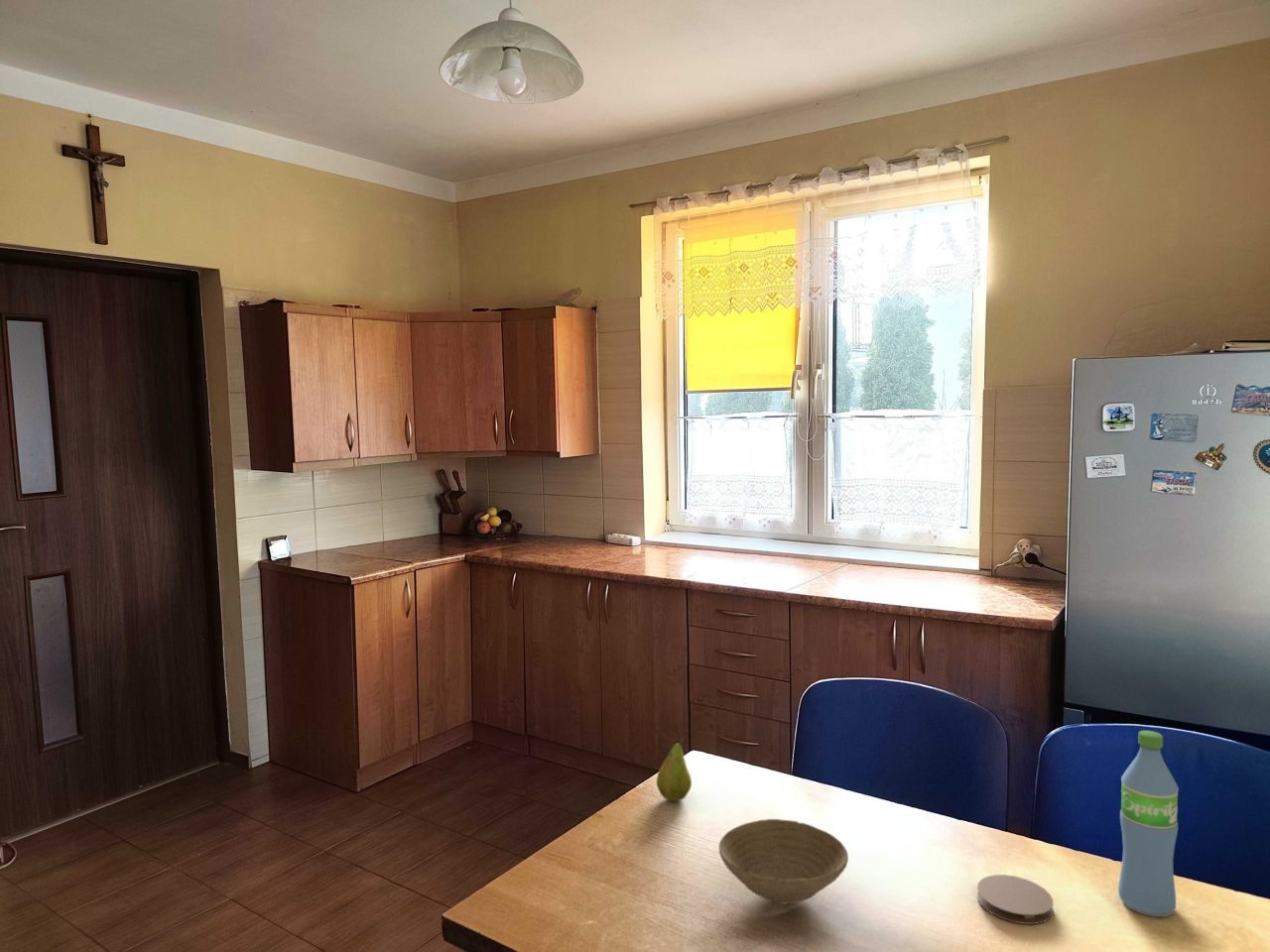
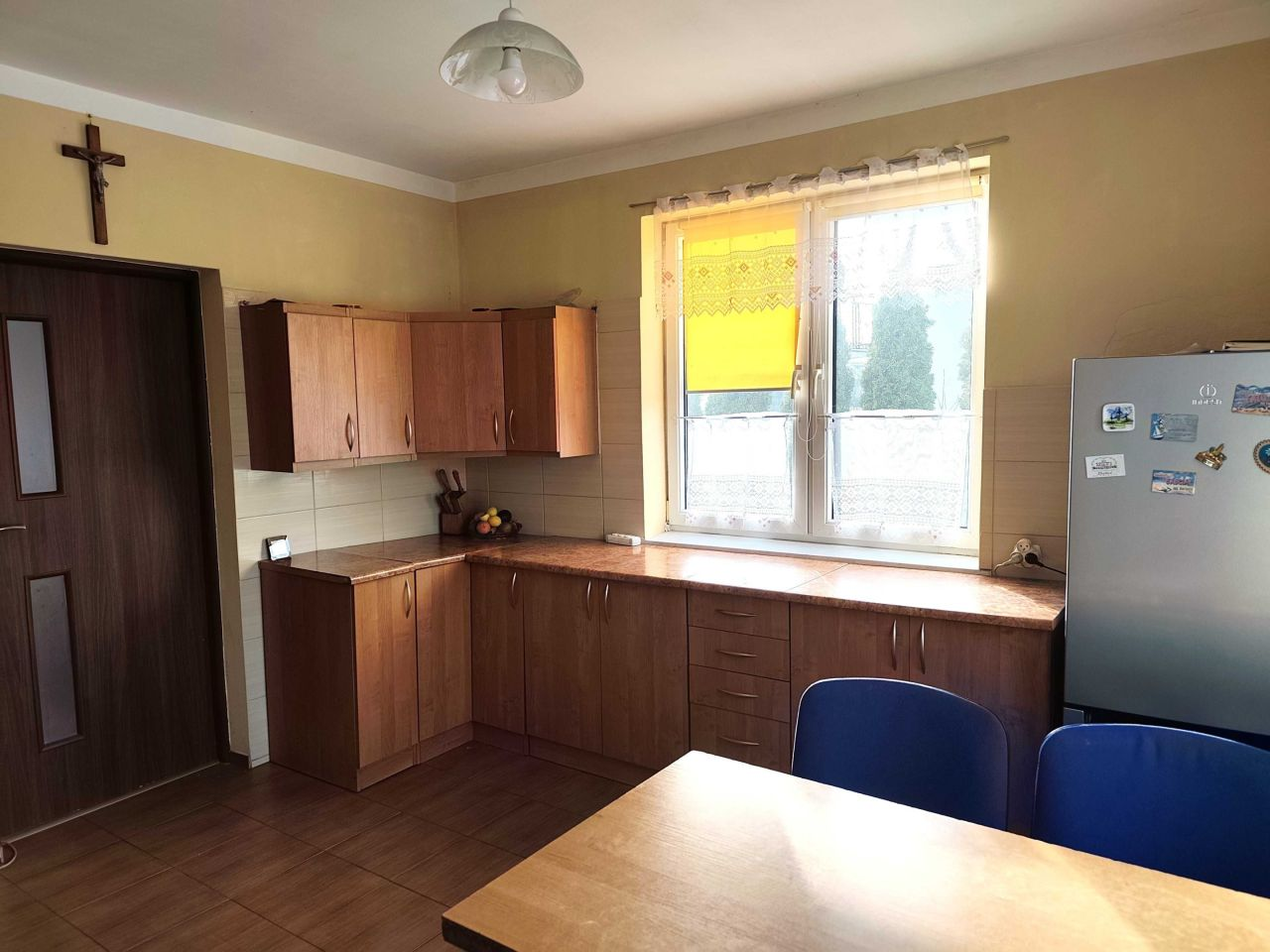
- water bottle (1148, 819)
- coaster (1014, 897)
- fruit (673, 768)
- bowl (783, 872)
